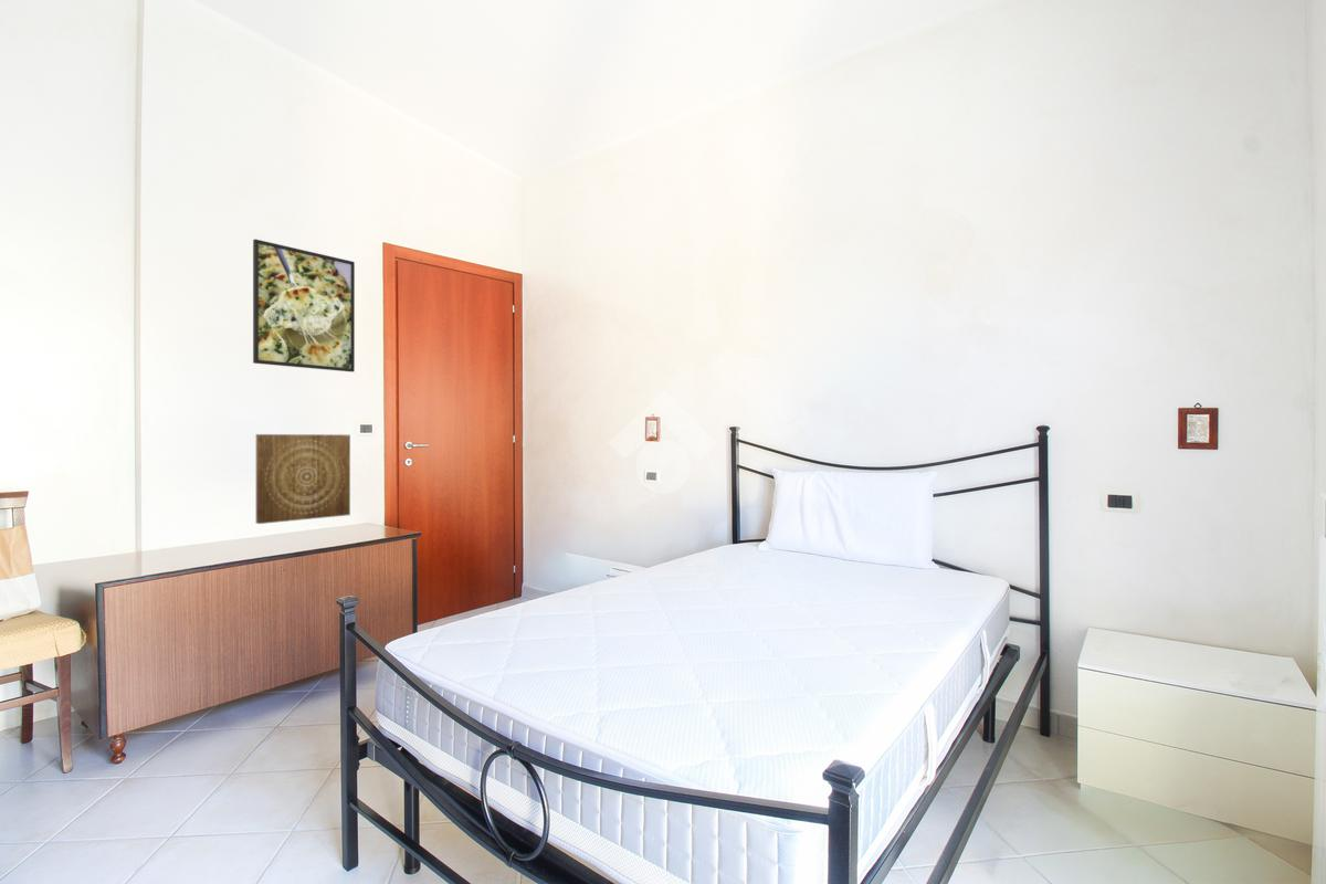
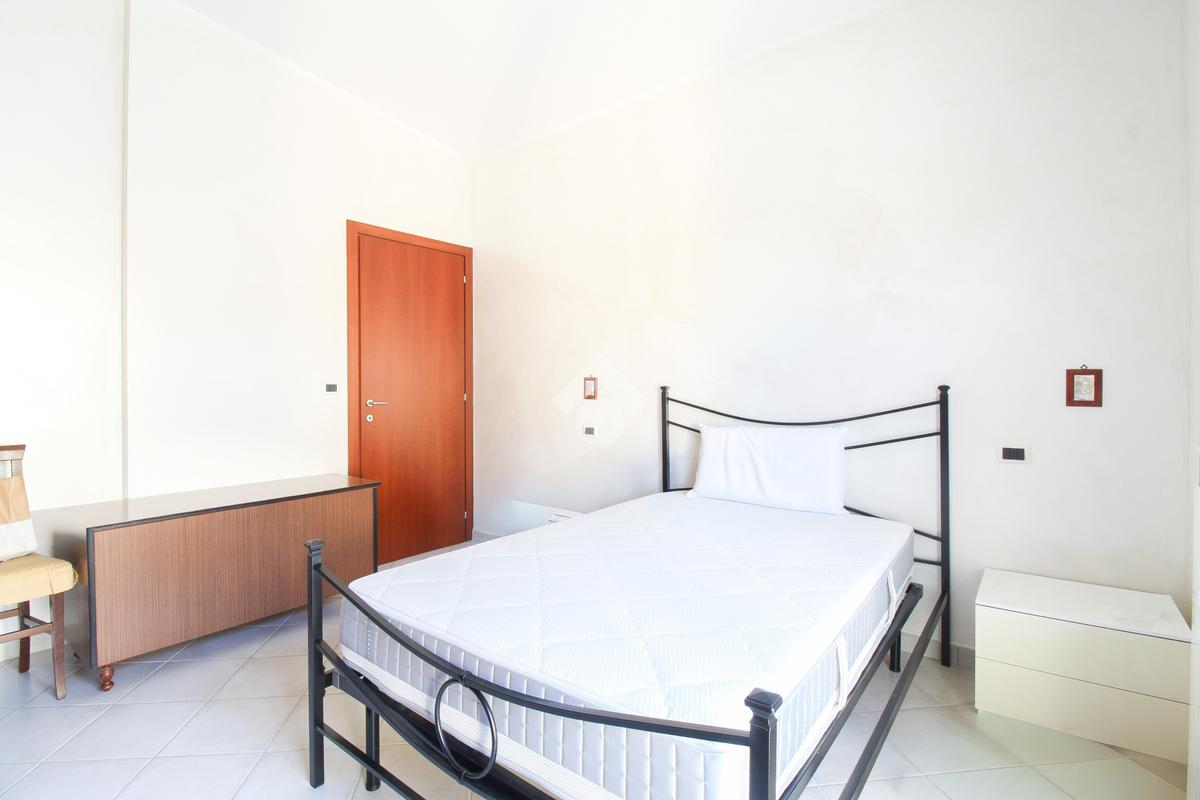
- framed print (306, 309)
- wall art (305, 476)
